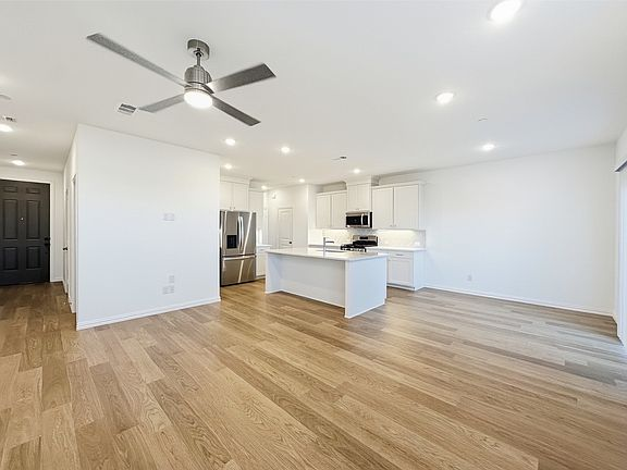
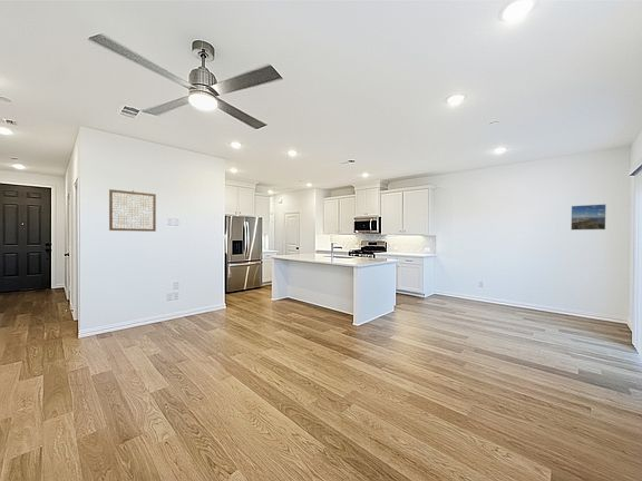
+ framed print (587, 217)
+ wall art (133, 209)
